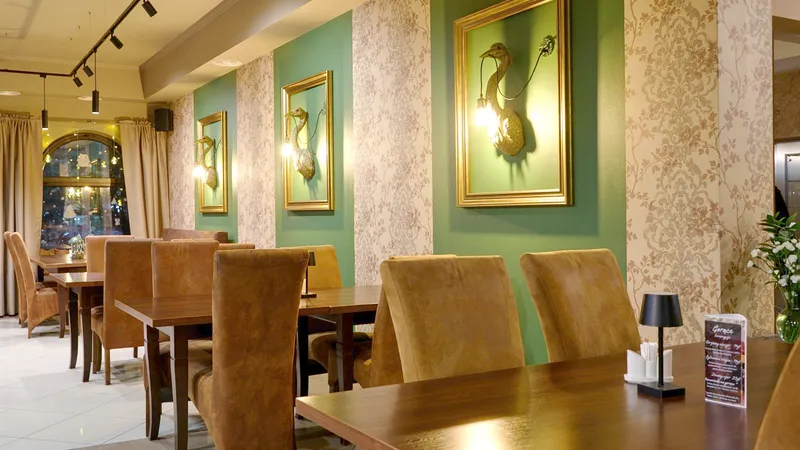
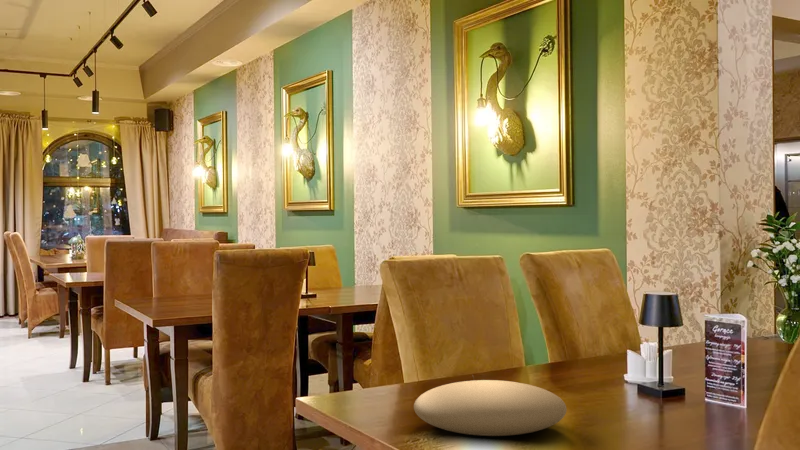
+ plate (489, 400)
